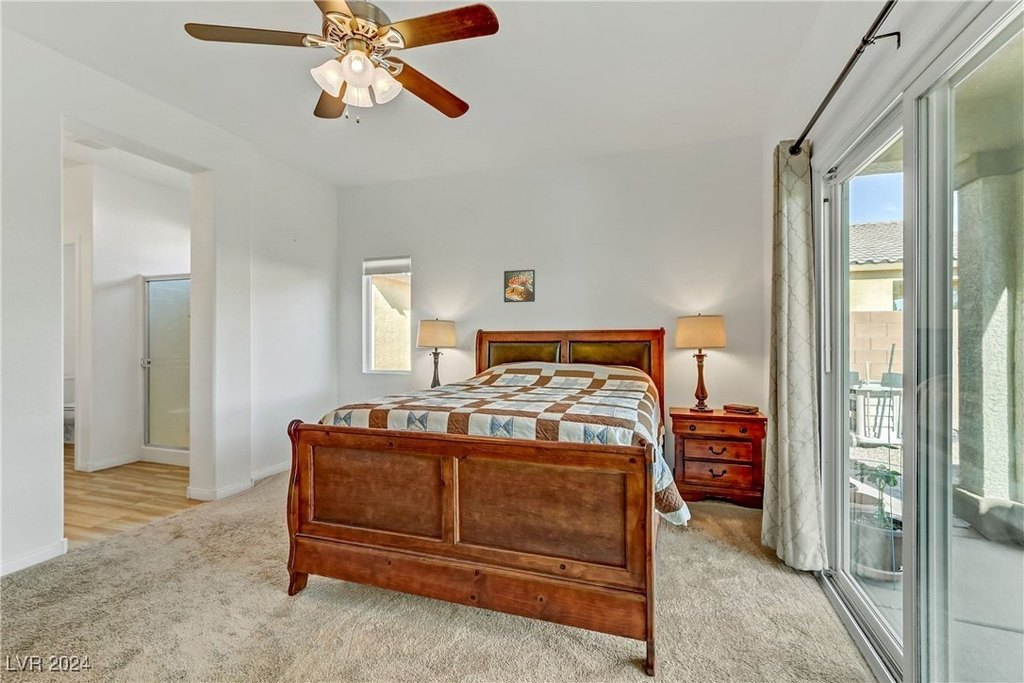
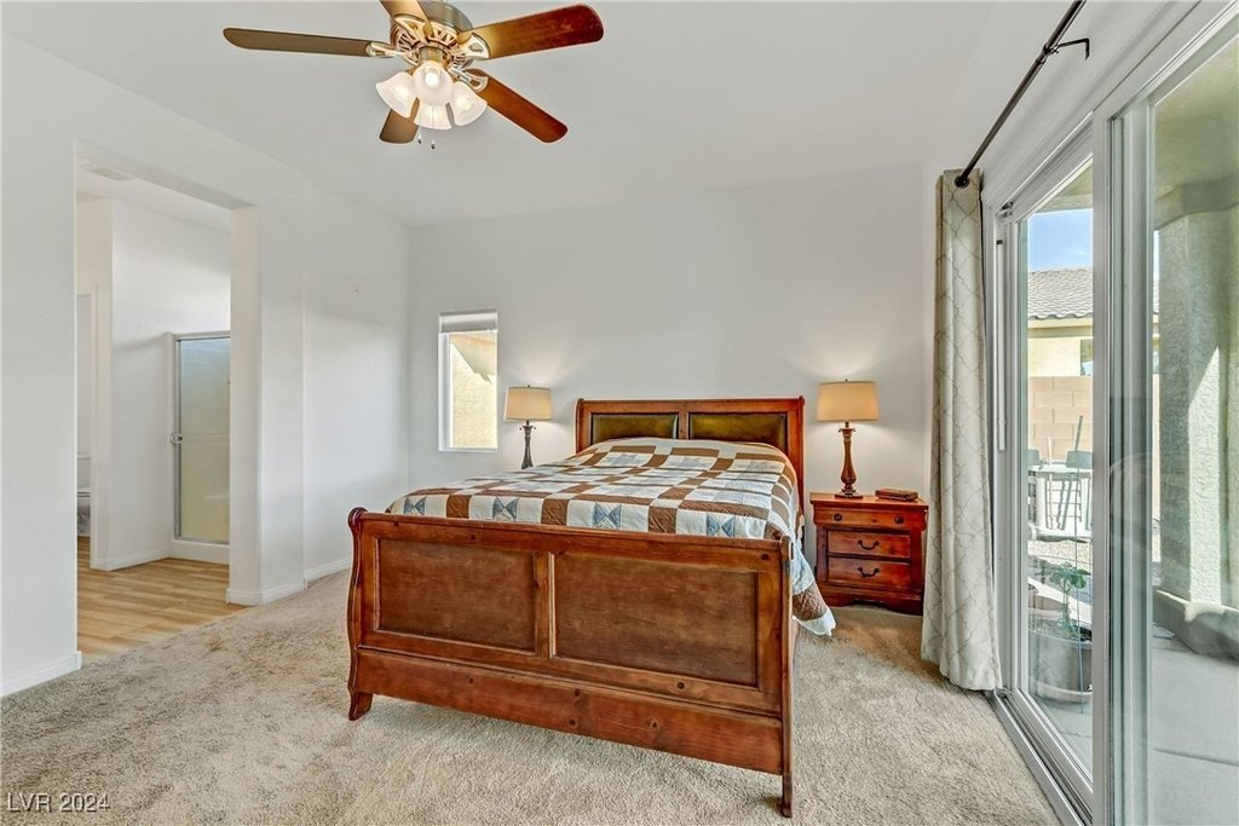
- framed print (519, 286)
